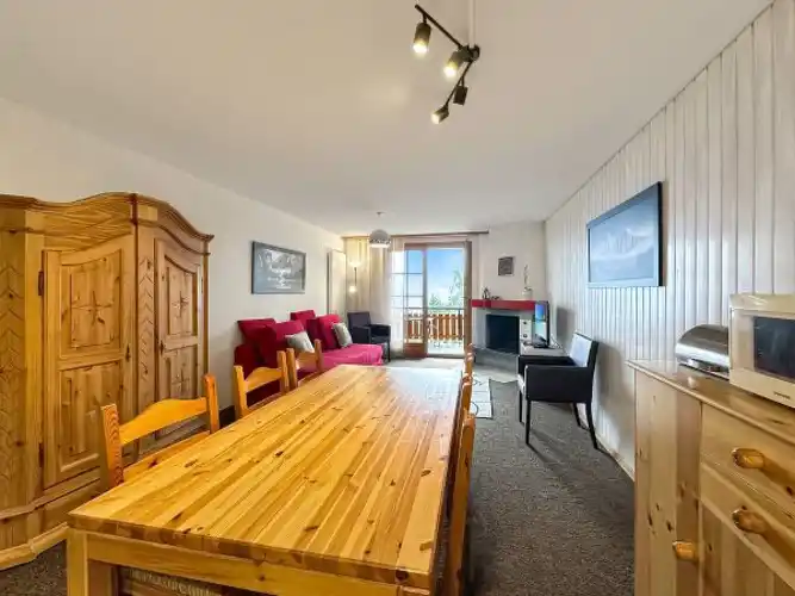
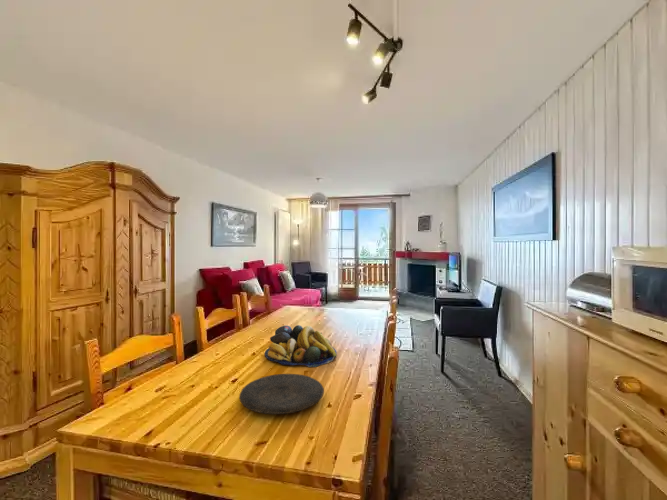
+ fruit bowl (301, 340)
+ plate (282, 394)
